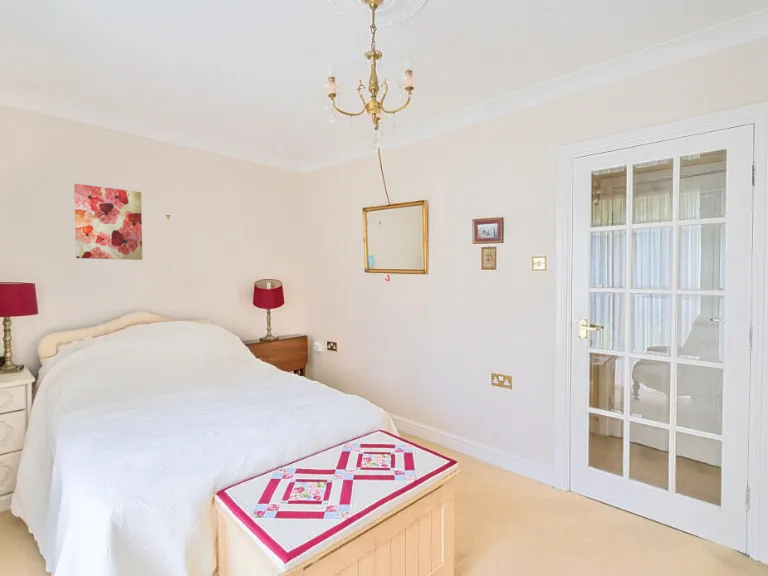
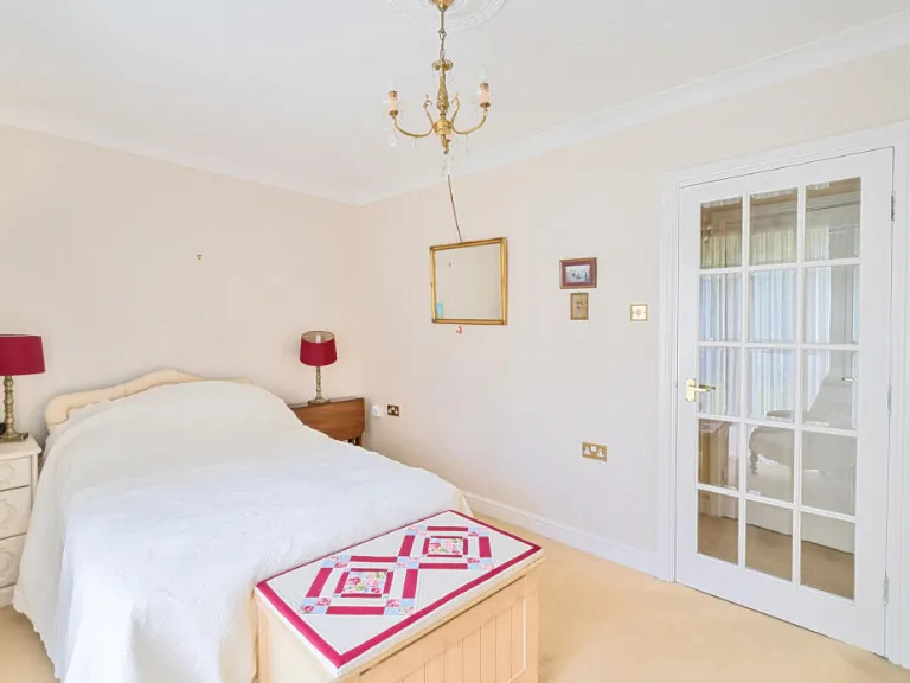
- wall art (109, 223)
